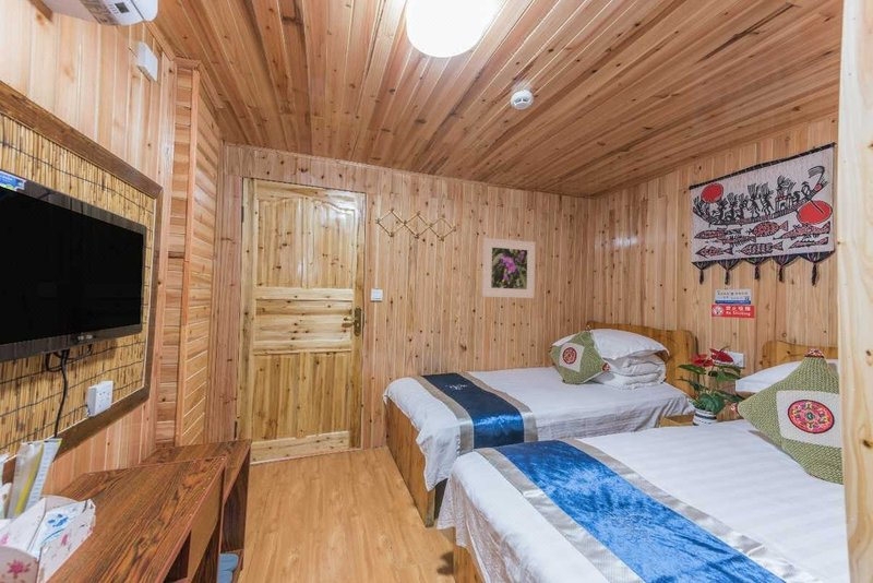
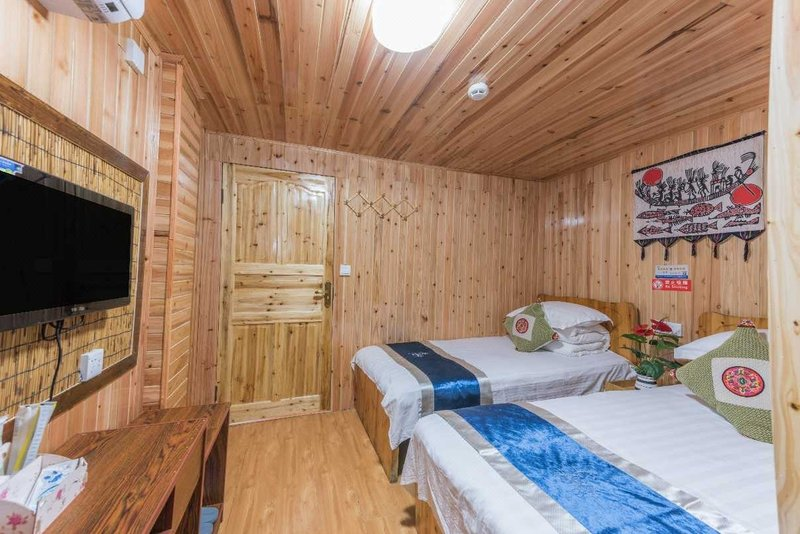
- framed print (509, 269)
